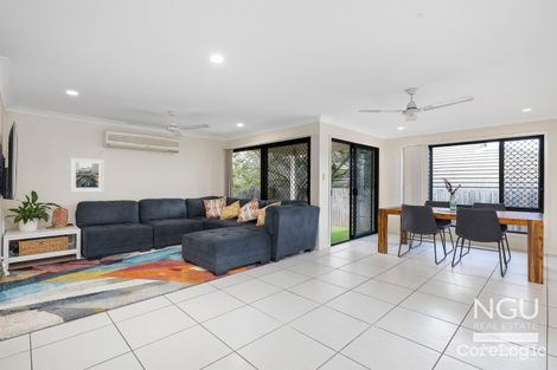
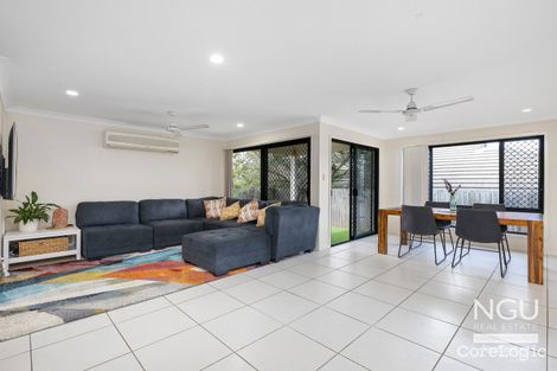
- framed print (87, 175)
